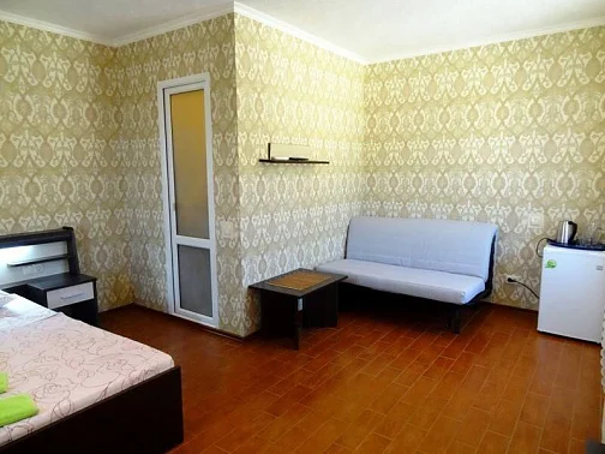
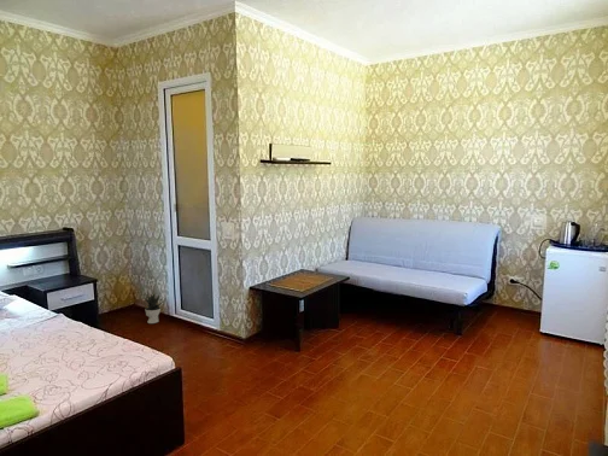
+ potted plant (151, 306)
